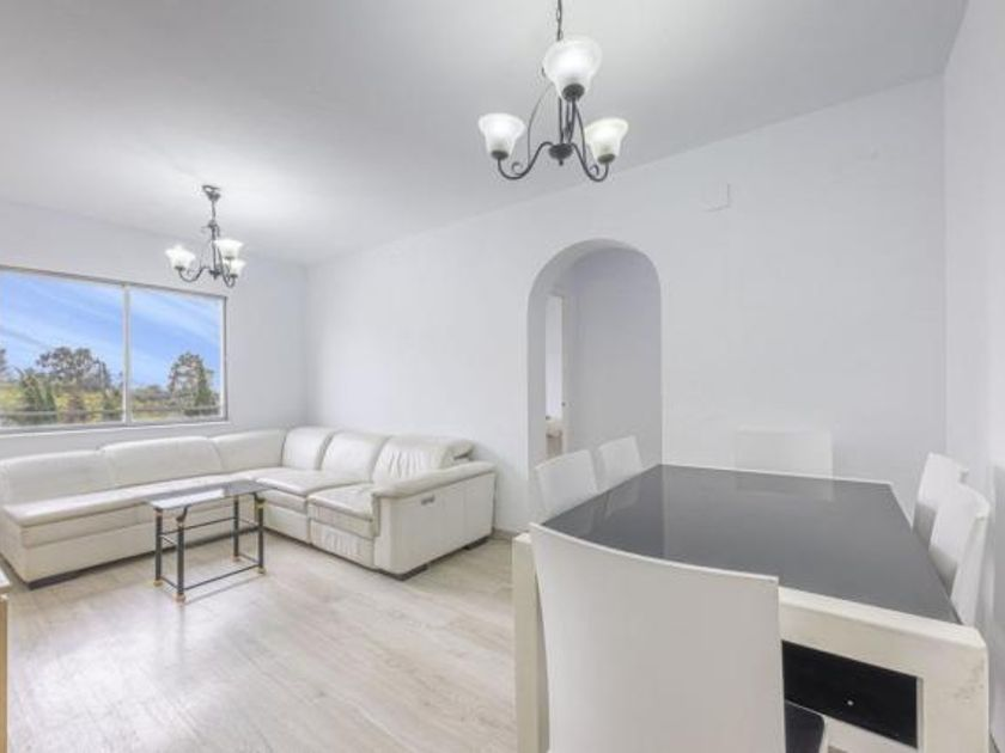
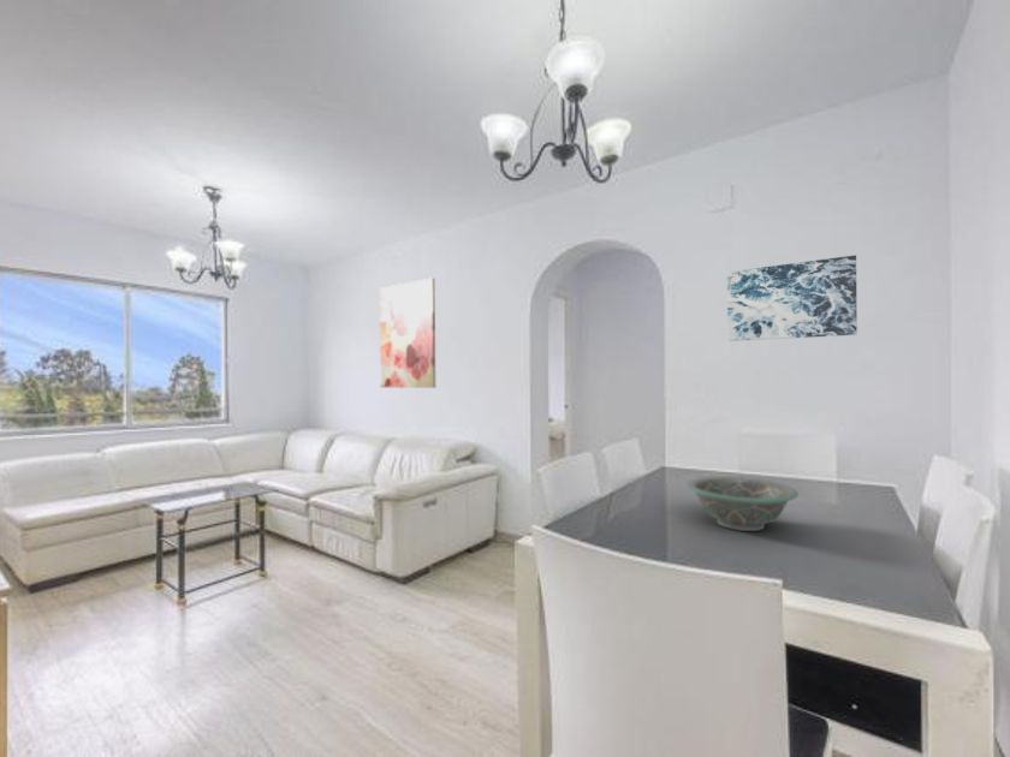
+ wall art (405, 335)
+ wall art (788, 300)
+ decorative bowl (739, 505)
